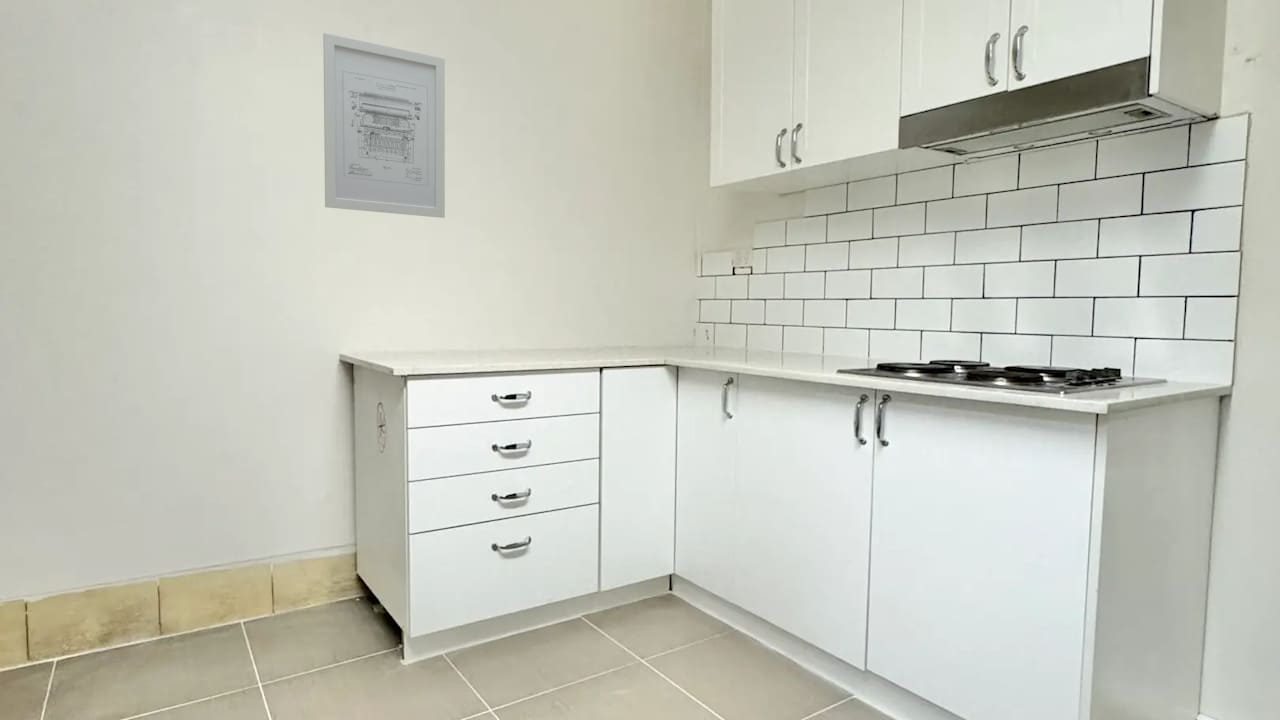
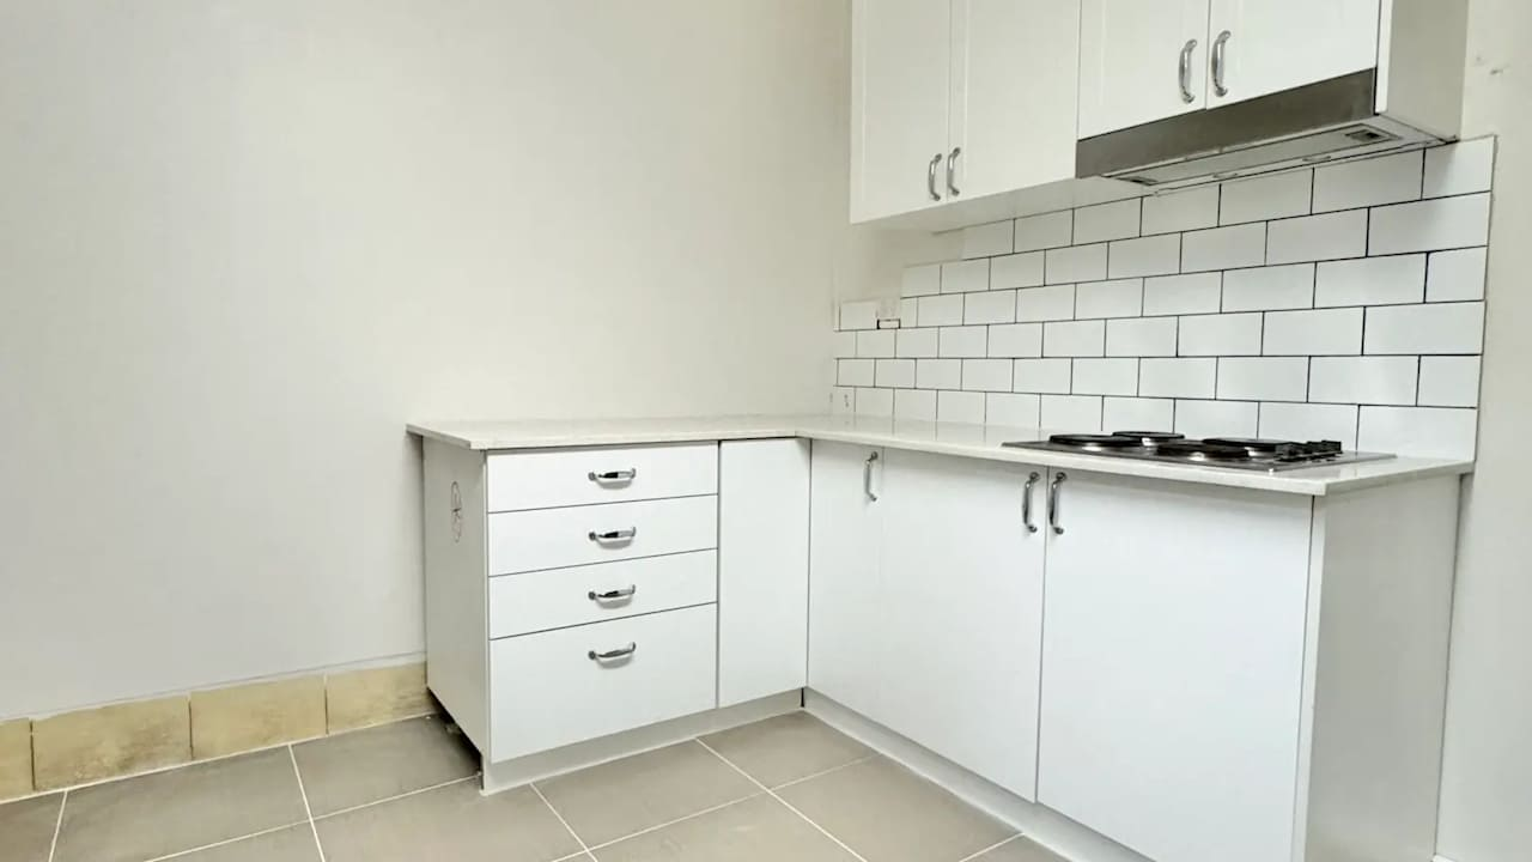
- wall art (387, 130)
